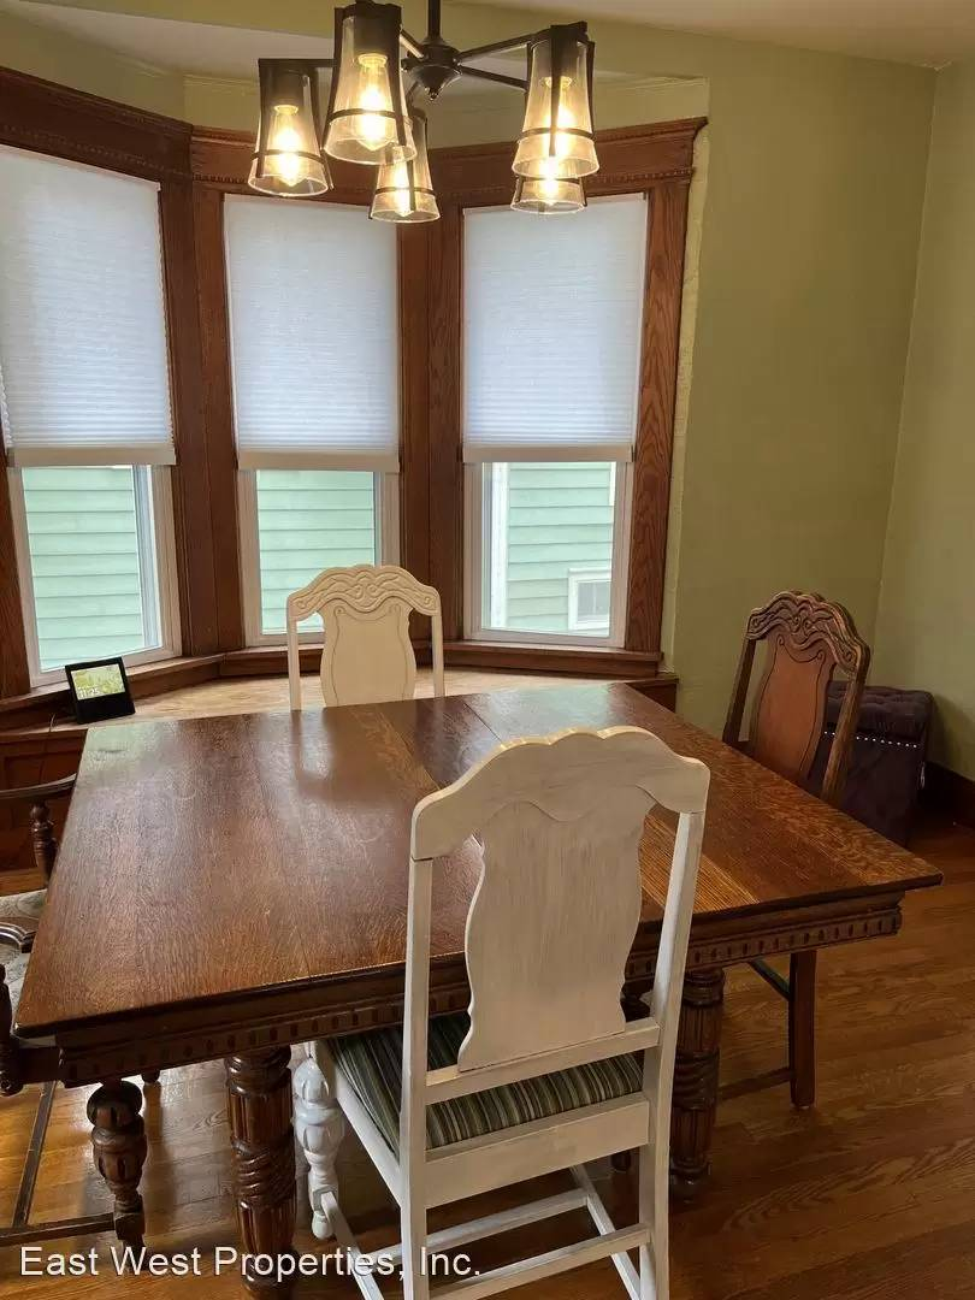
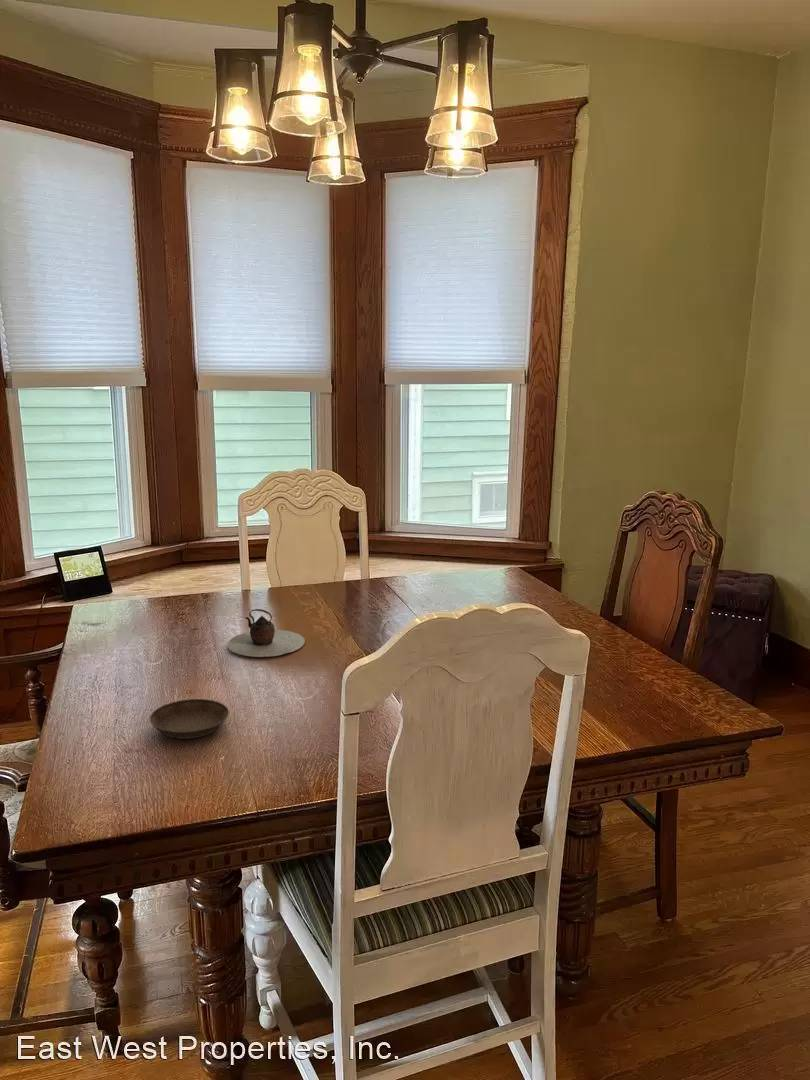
+ saucer (190, 720)
+ teapot (266, 626)
